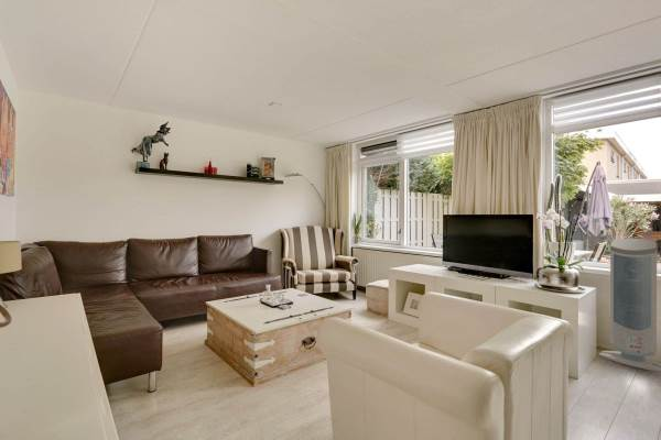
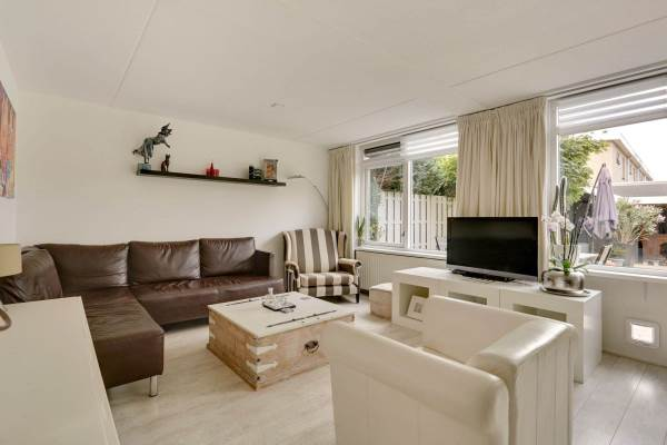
- air purifier (632, 299)
